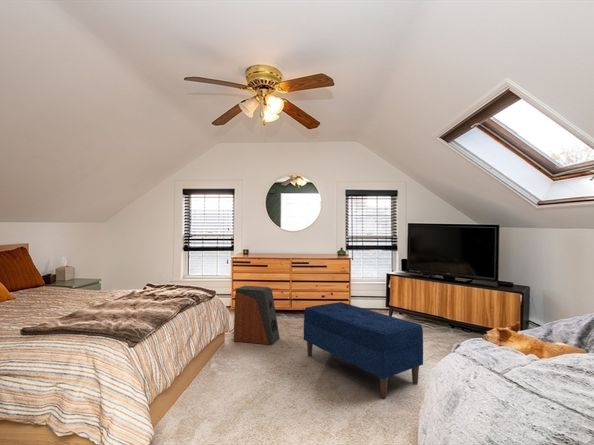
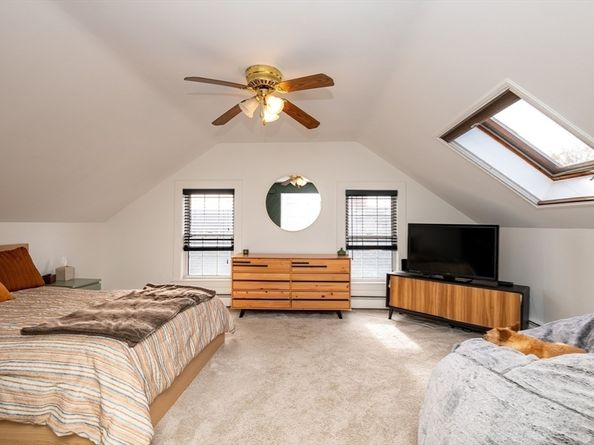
- speaker (257, 313)
- bench (357, 341)
